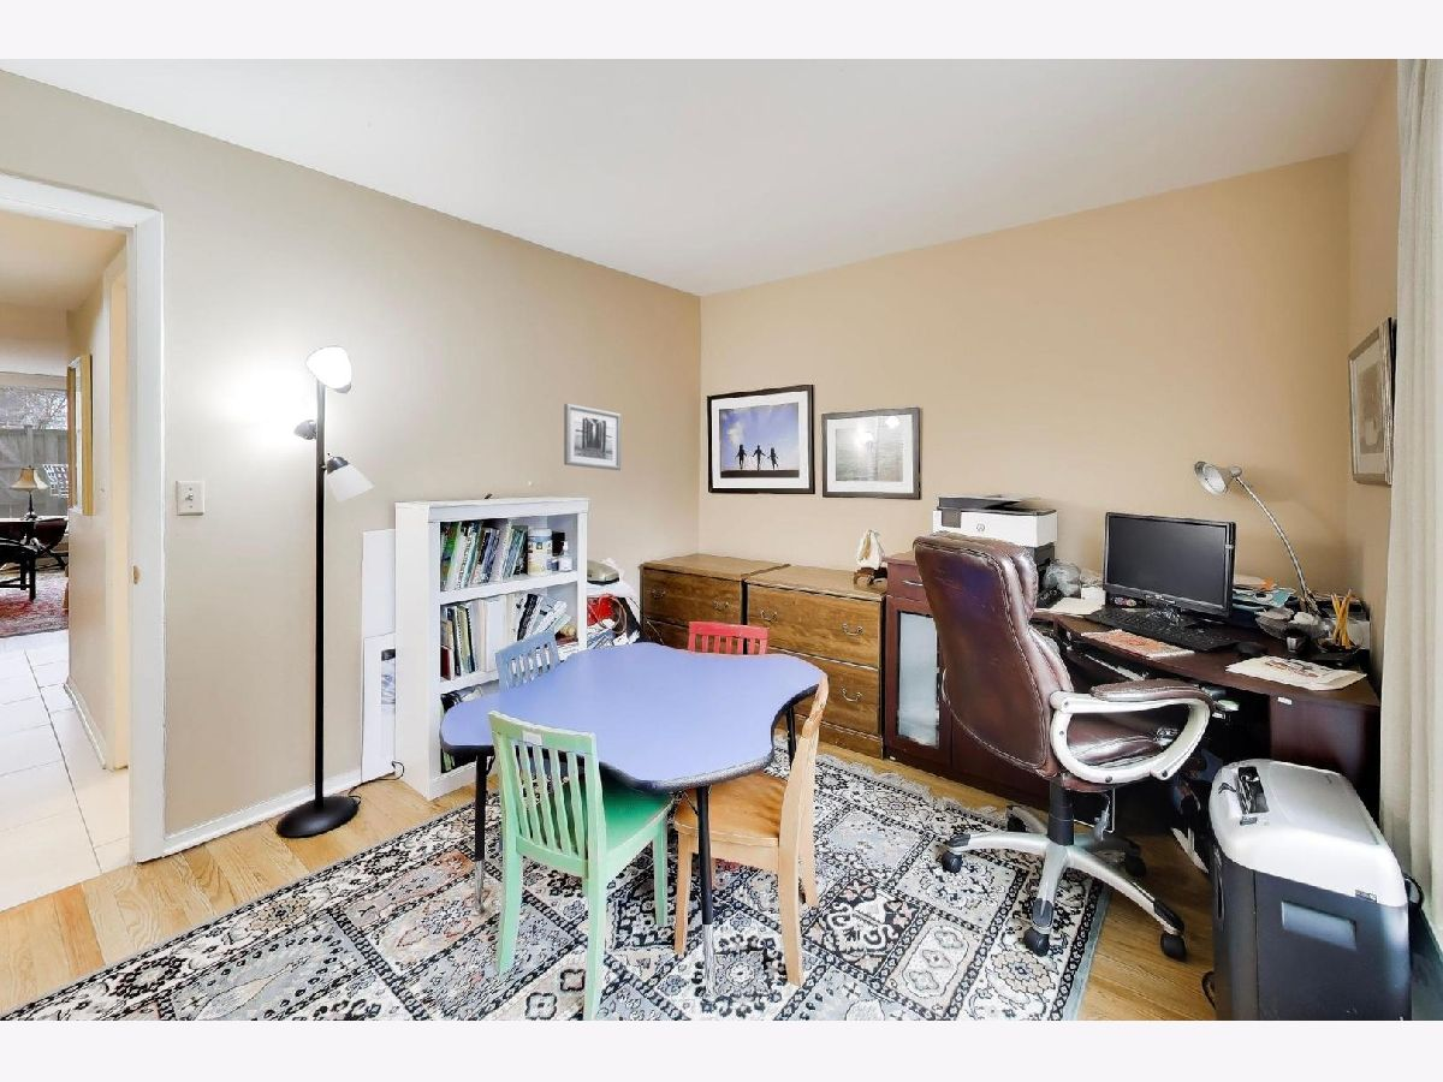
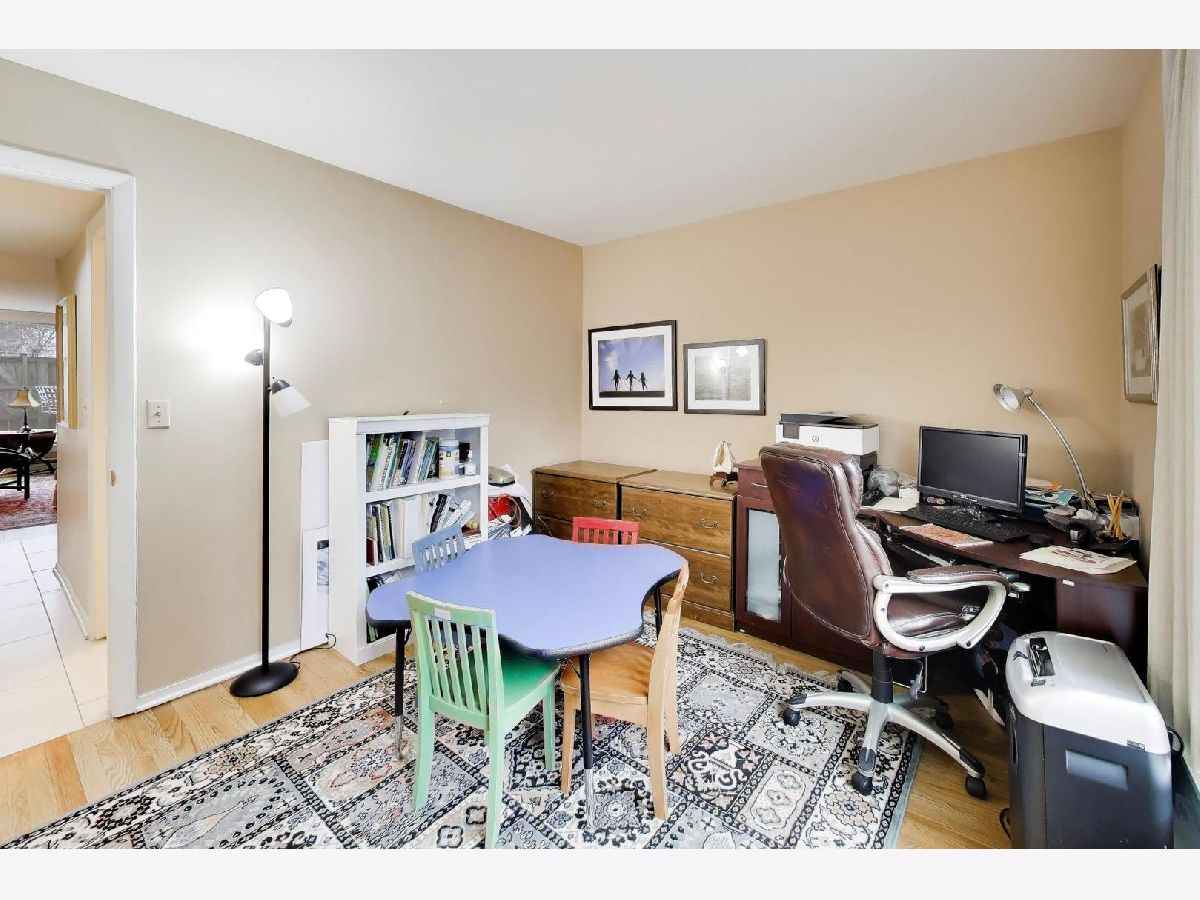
- wall art (593, 438)
